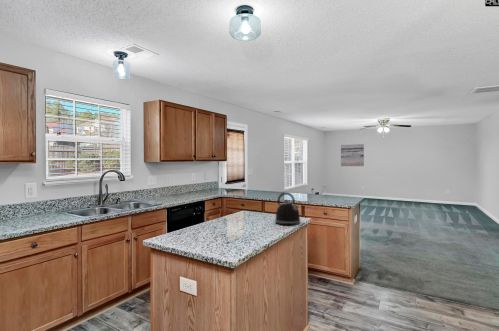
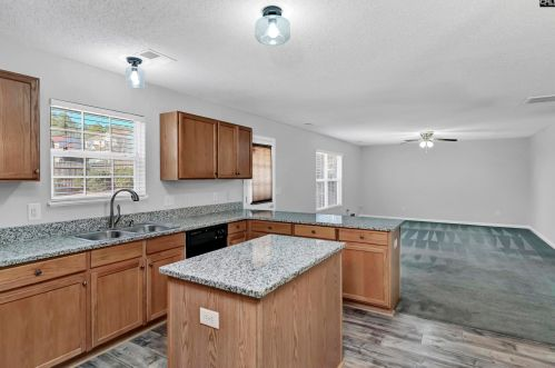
- kettle (287, 207)
- wall art (352, 155)
